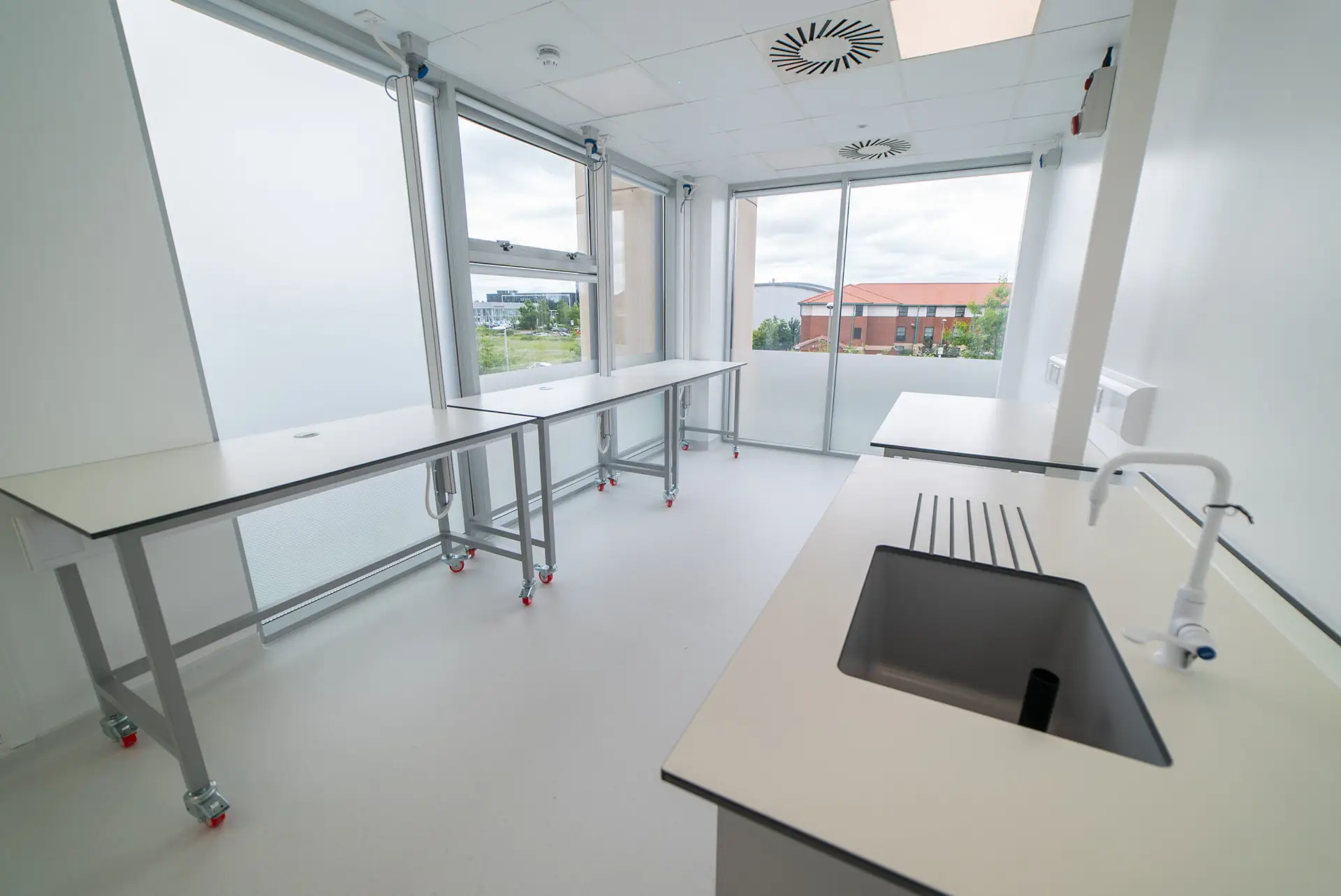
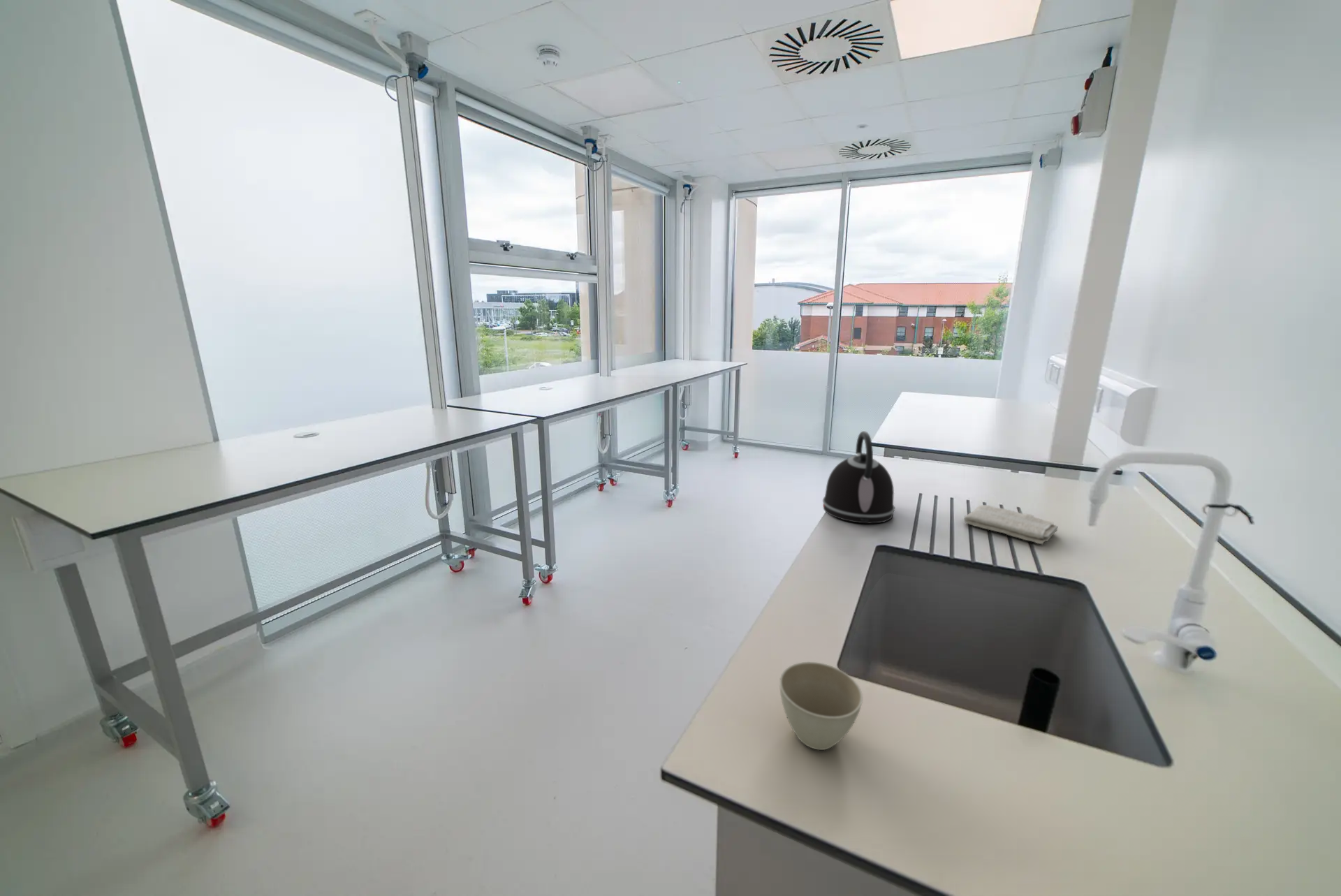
+ kettle (861, 471)
+ washcloth (1009, 522)
+ flower pot (818, 711)
